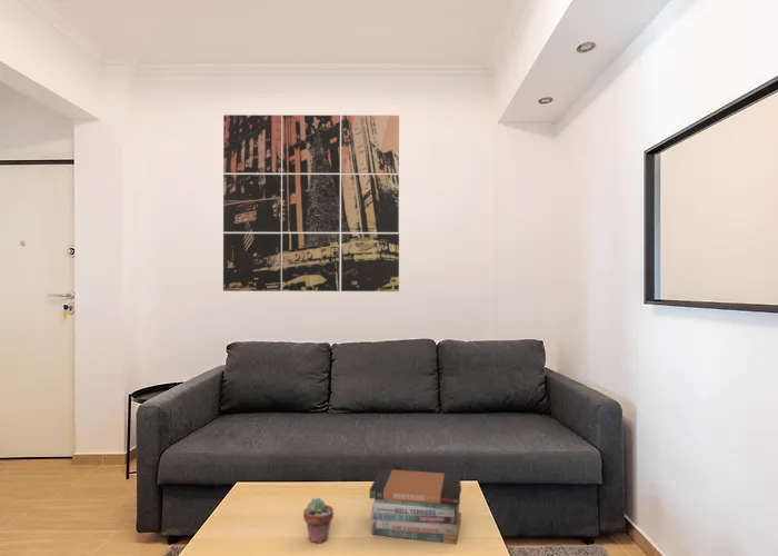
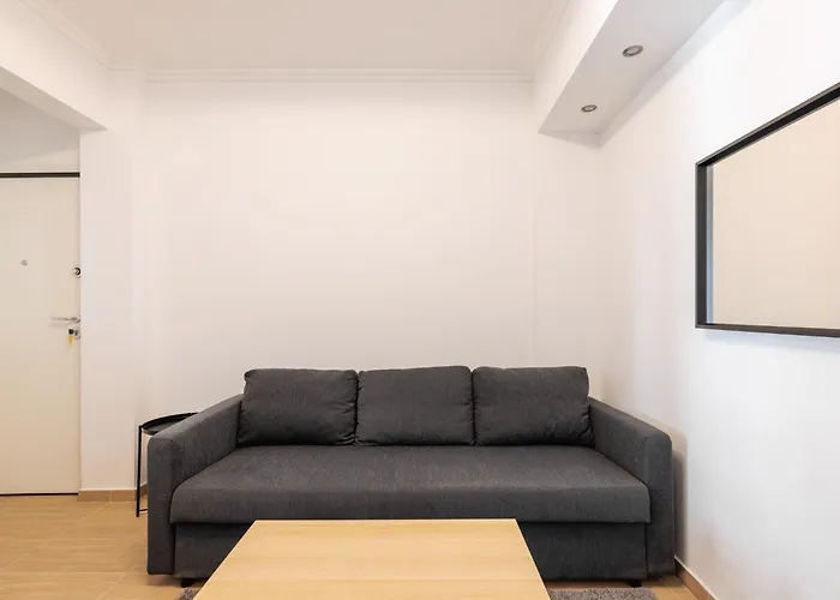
- wall art (311, 202)
- potted succulent (318, 518)
- book stack (416, 504)
